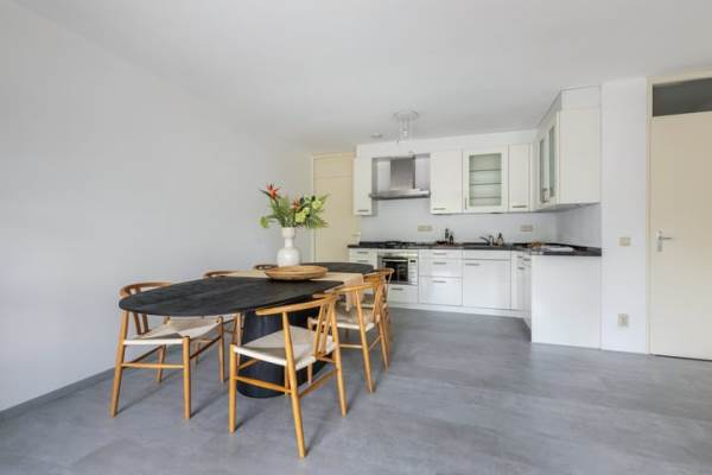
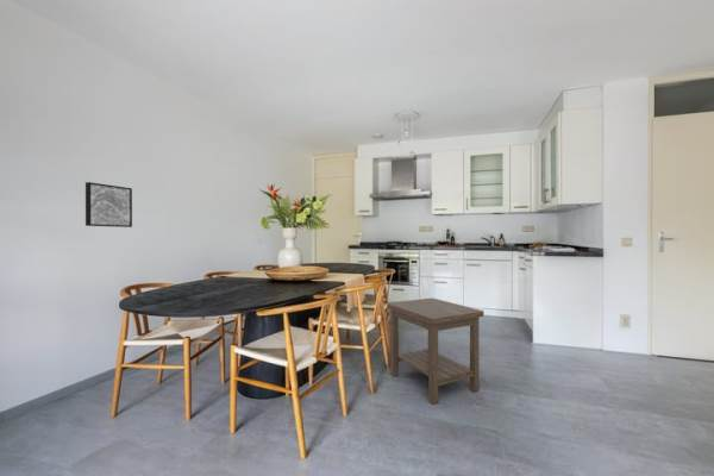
+ side table (432, 344)
+ wall art (109, 206)
